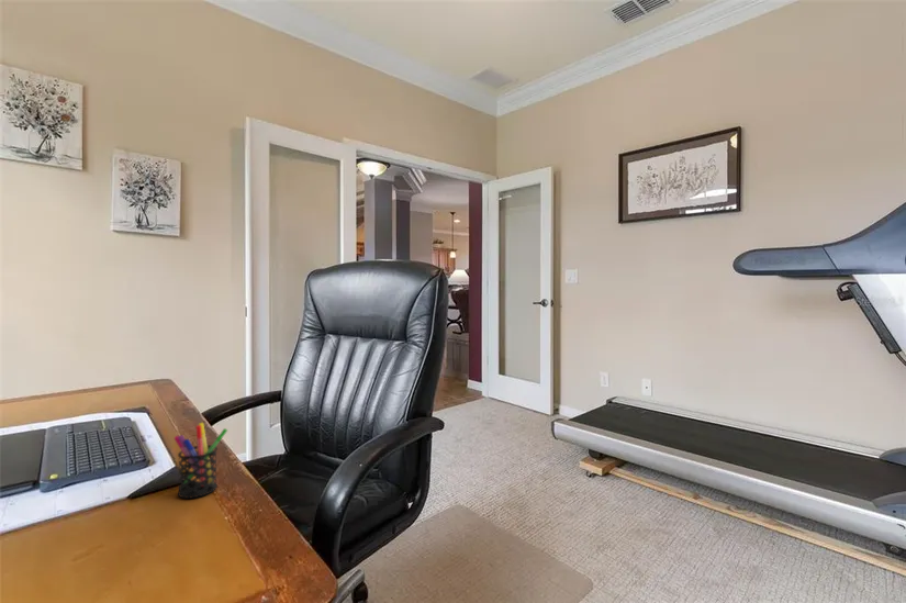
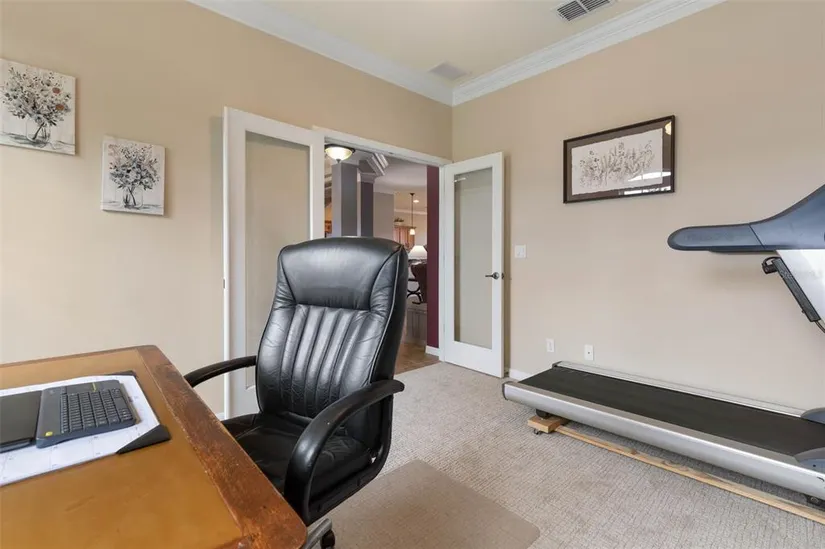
- pen holder (202, 456)
